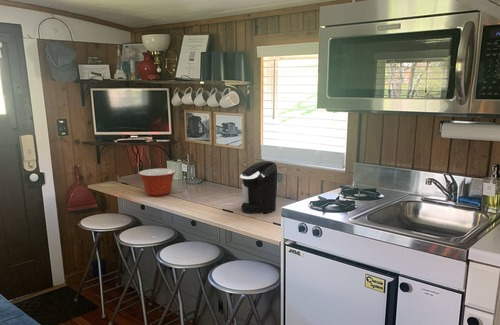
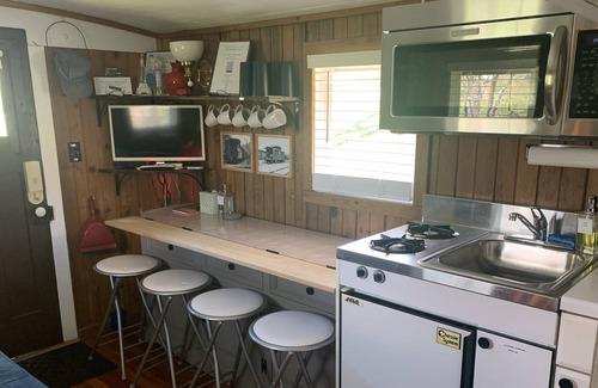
- mixing bowl (157, 183)
- coffee maker (257, 186)
